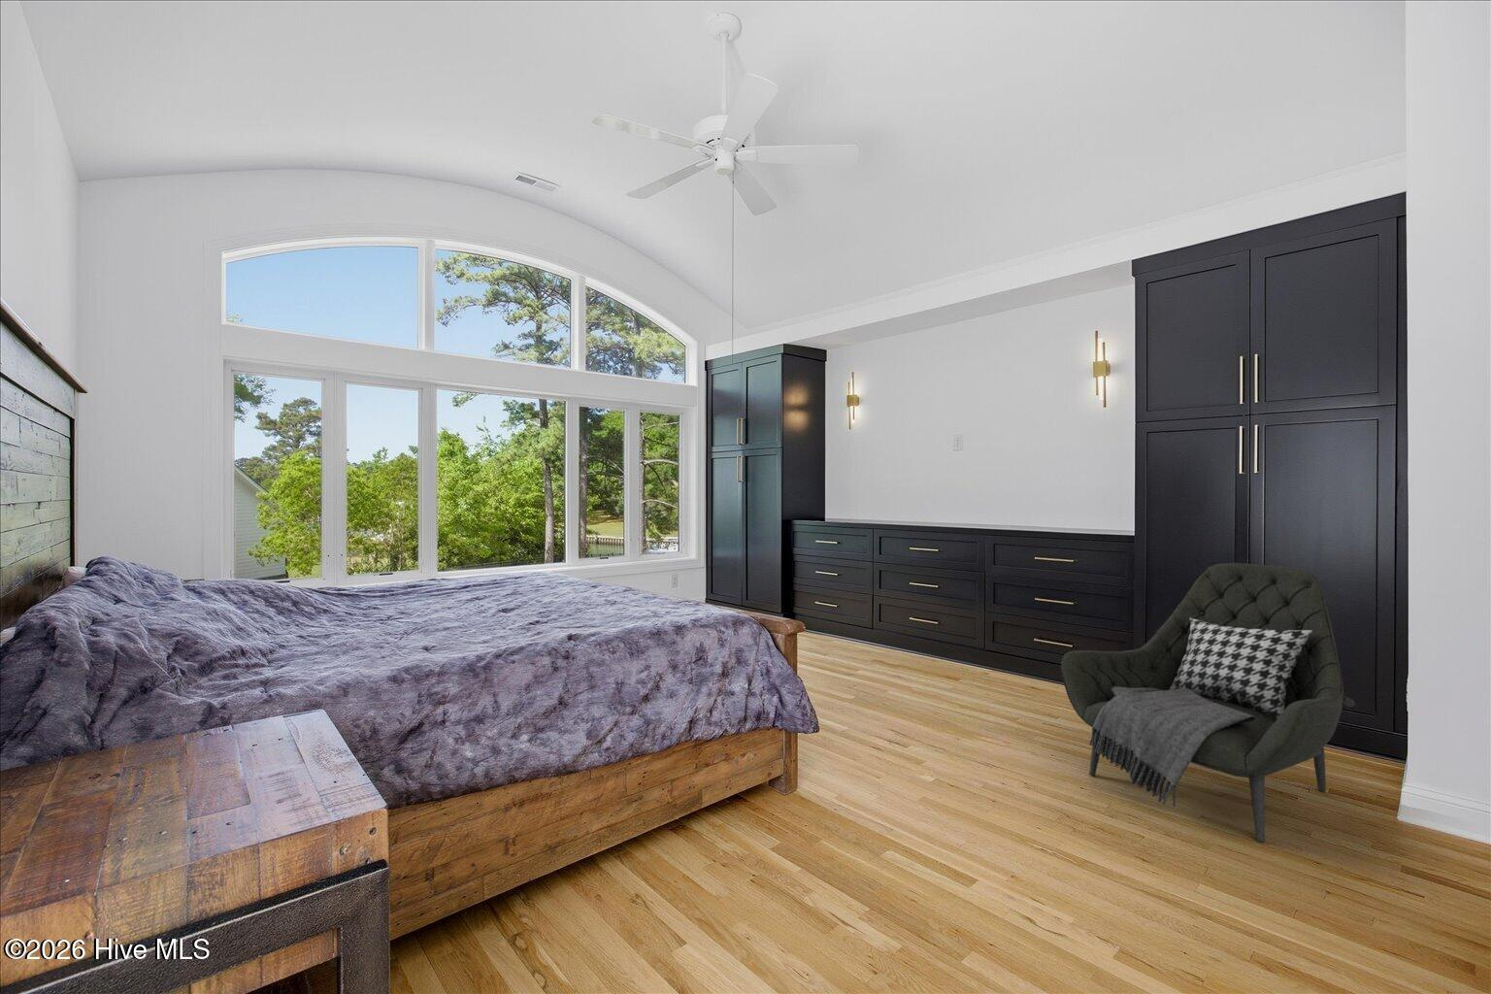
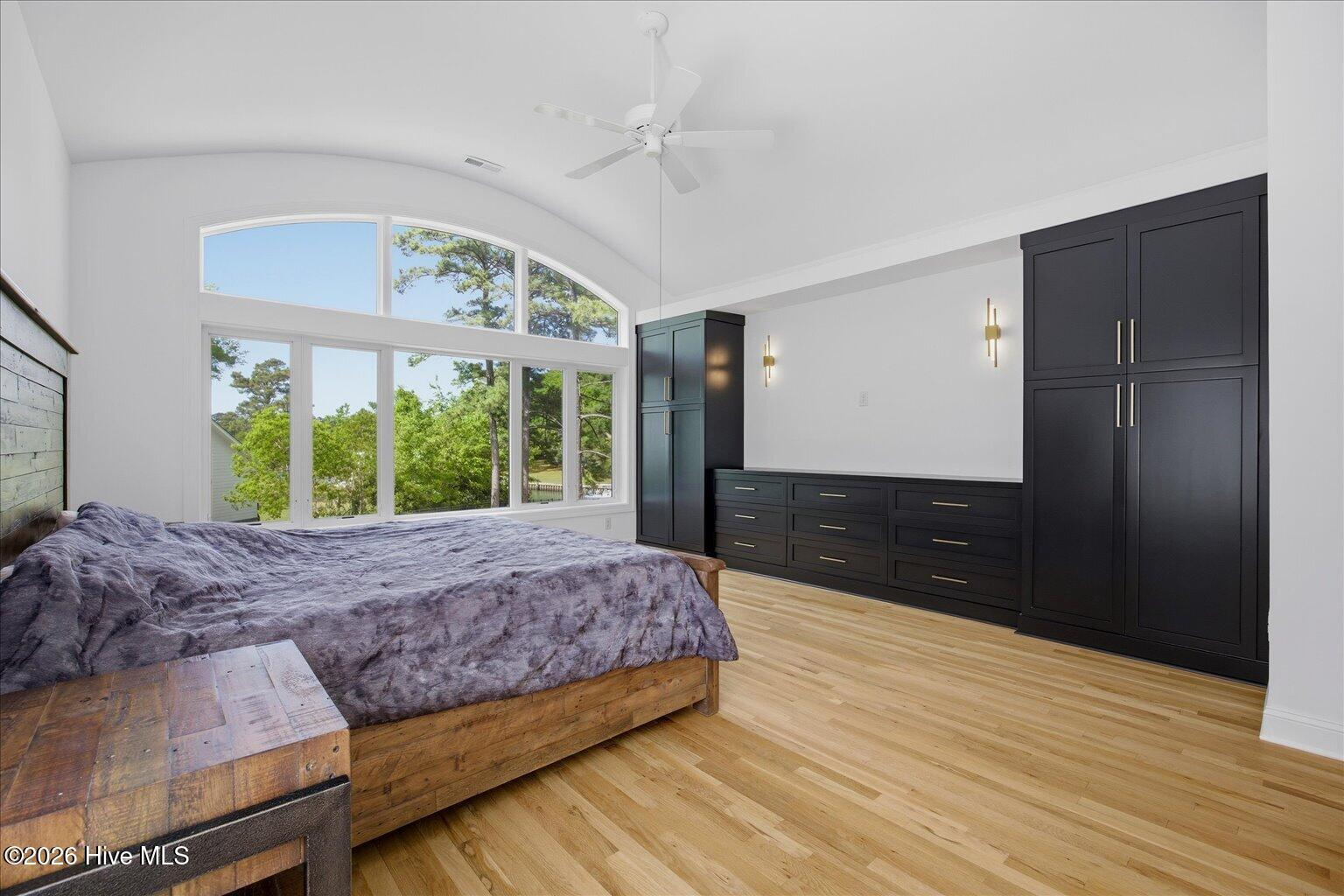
- armchair (1207, 679)
